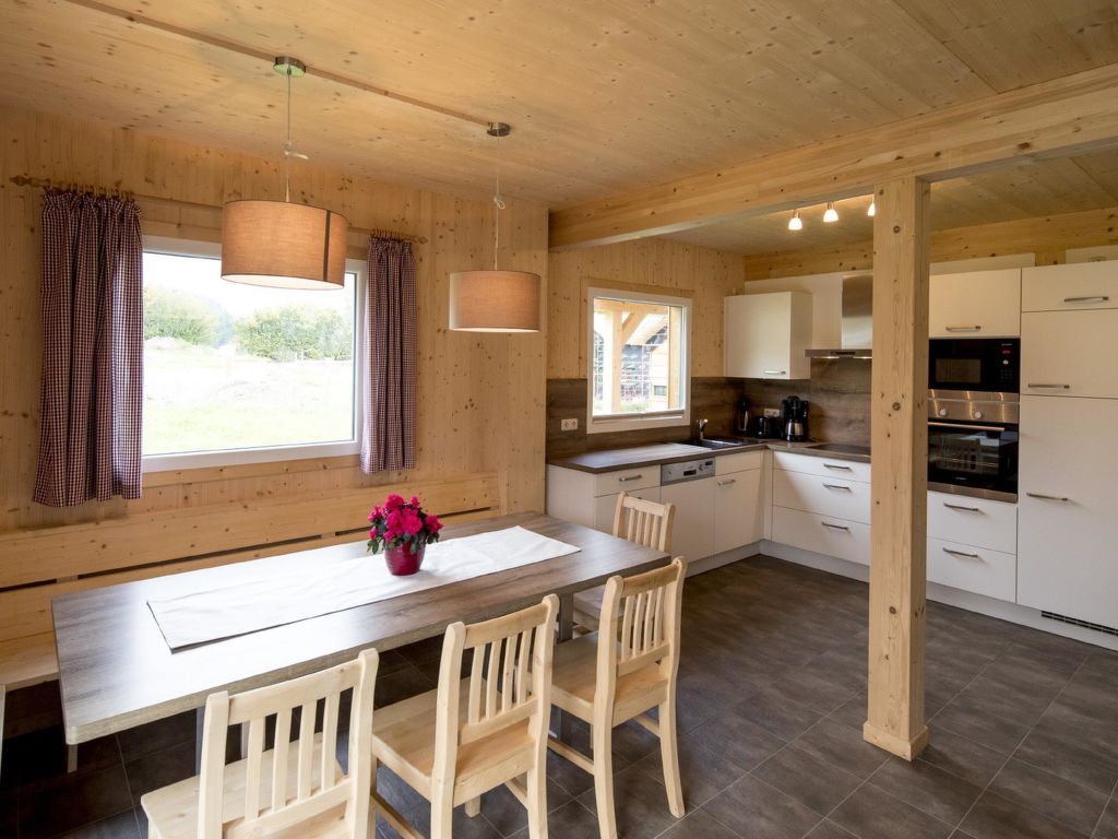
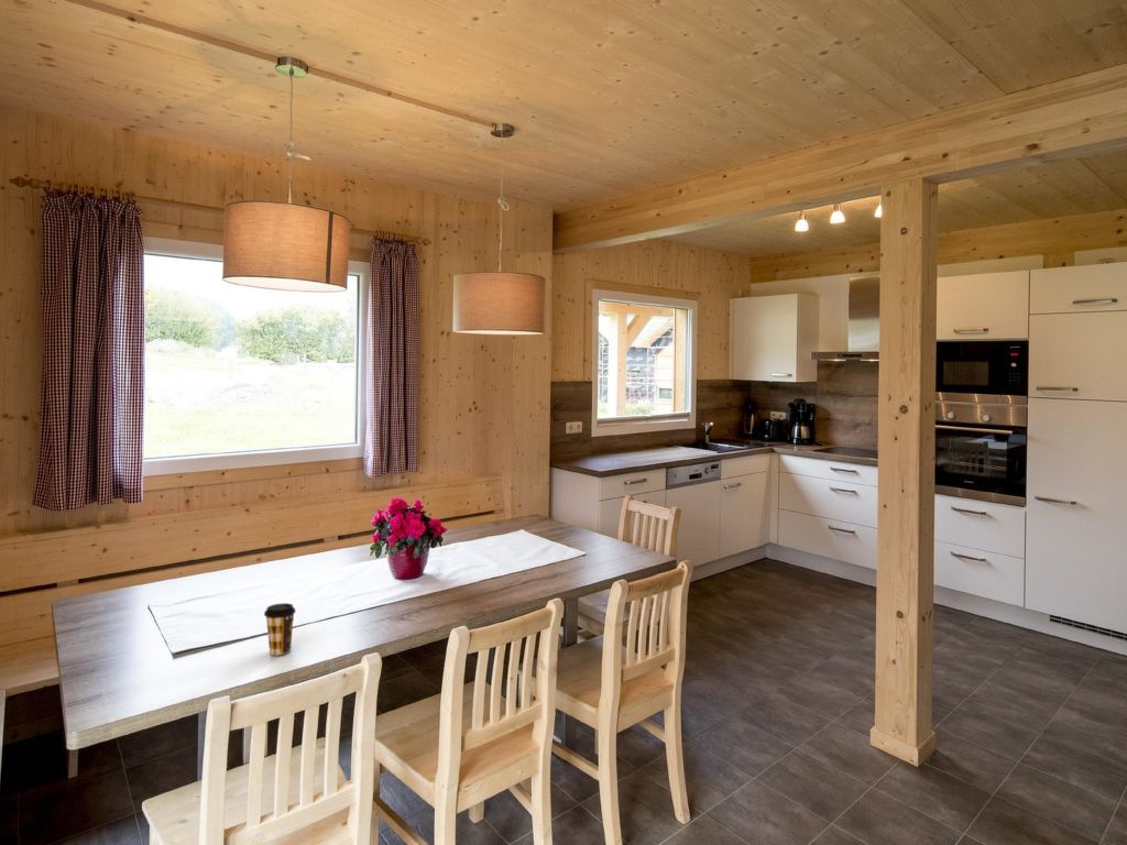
+ coffee cup (280, 628)
